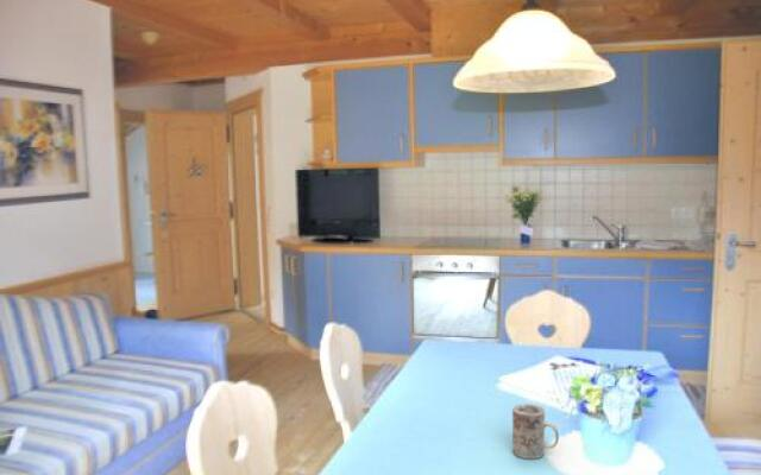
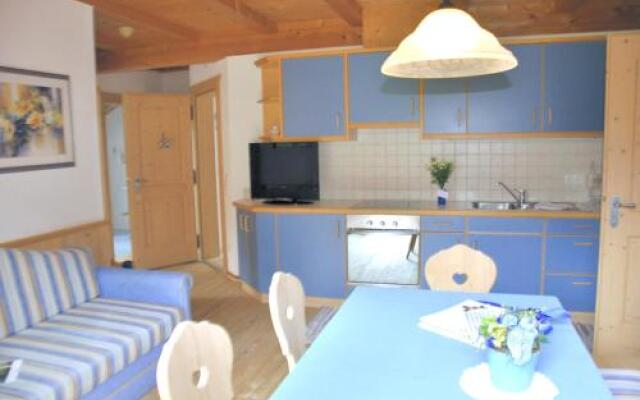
- mug (533, 431)
